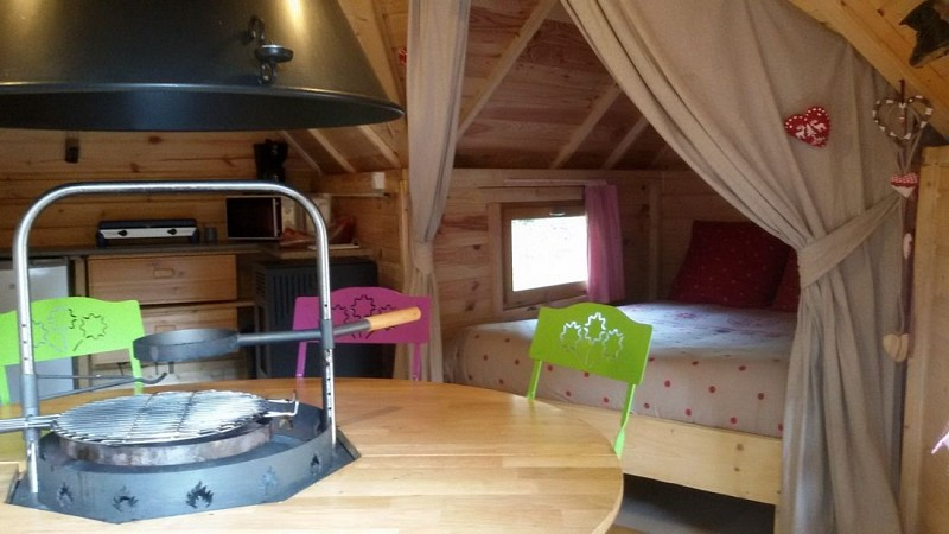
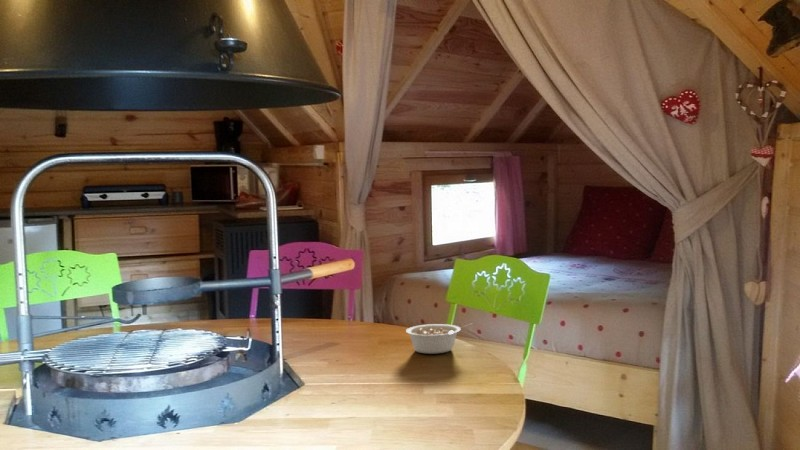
+ legume (435, 337)
